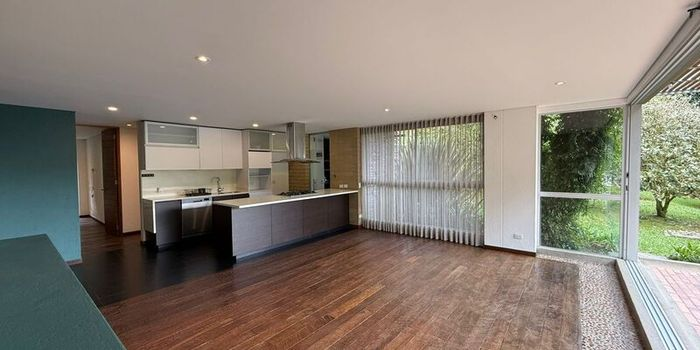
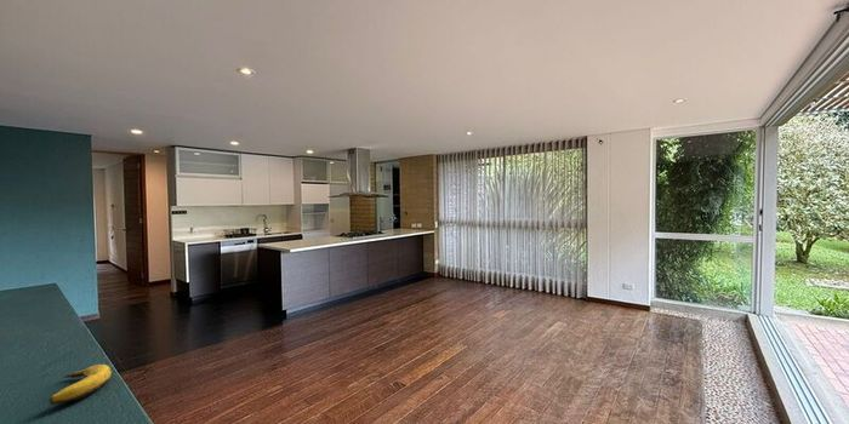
+ banana (82, 379)
